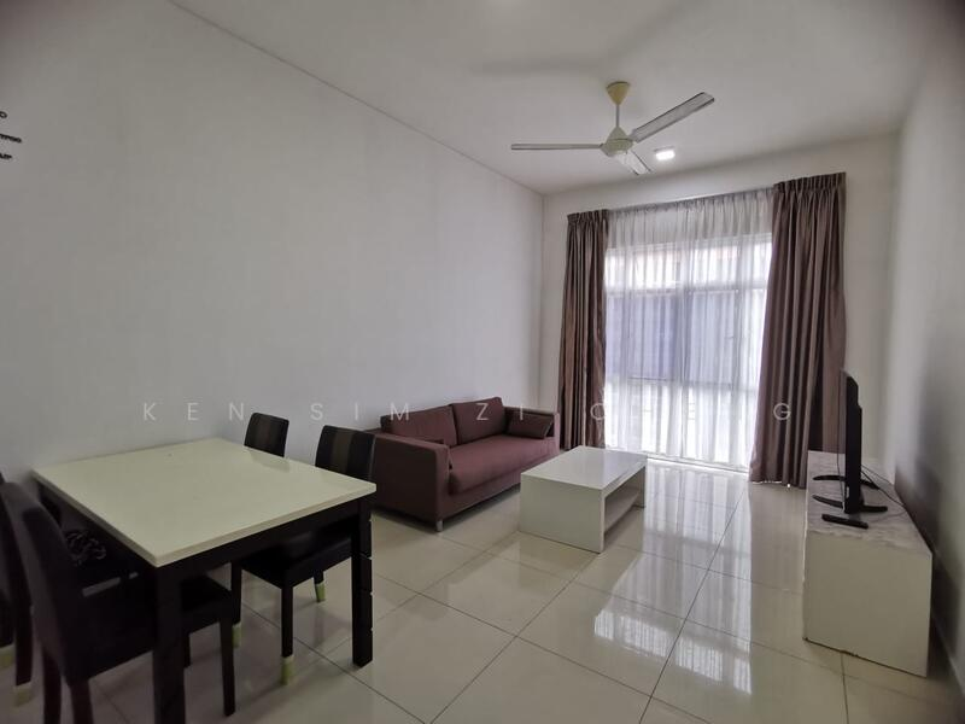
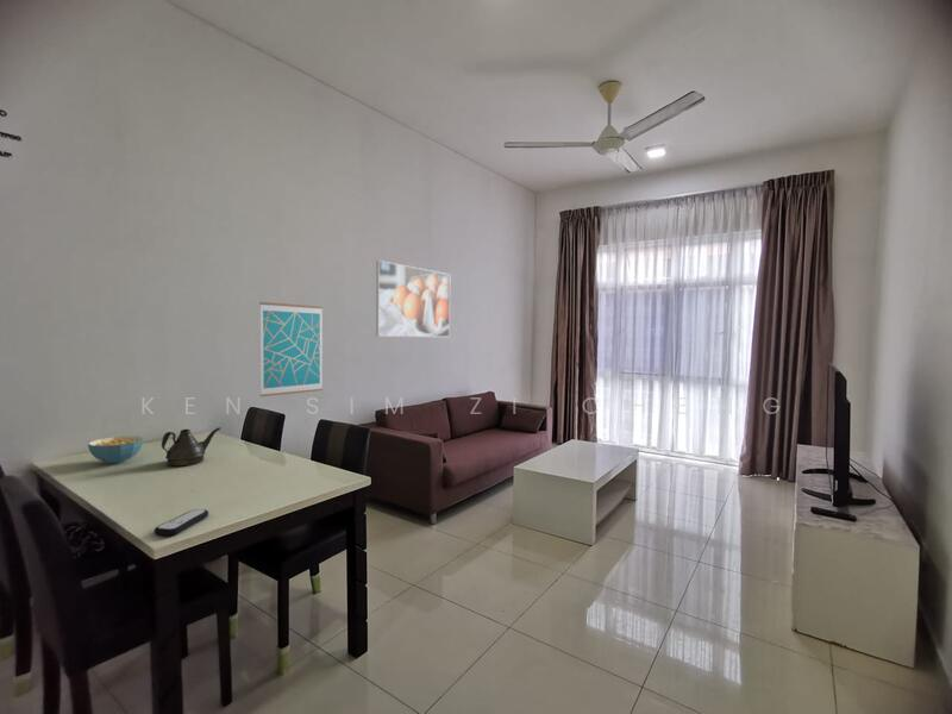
+ teapot (193, 444)
+ wall art (293, 349)
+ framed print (415, 302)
+ cereal bowl (117, 451)
+ remote control (183, 521)
